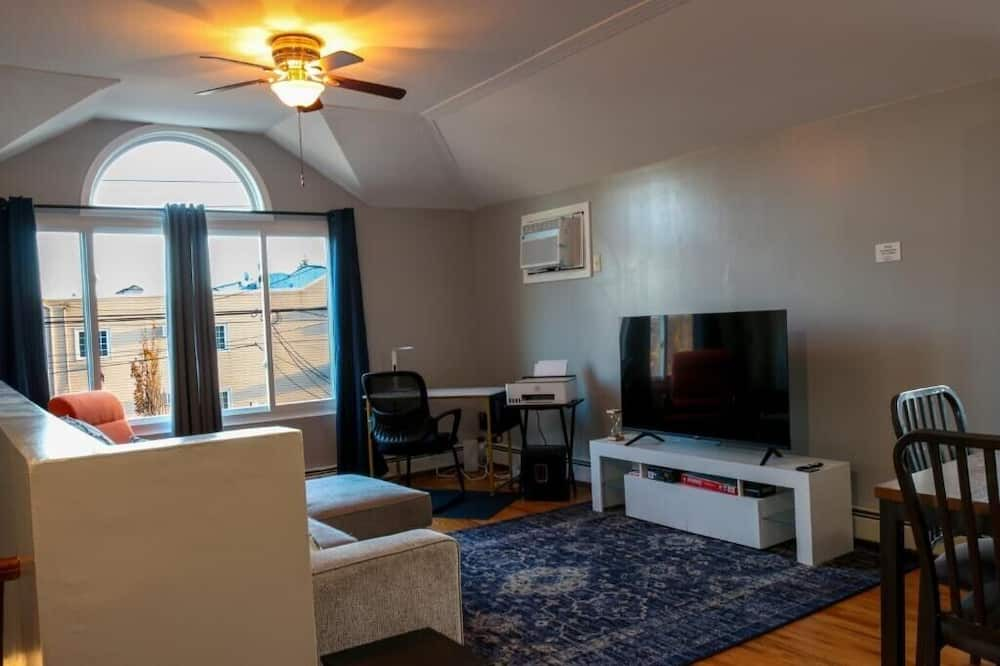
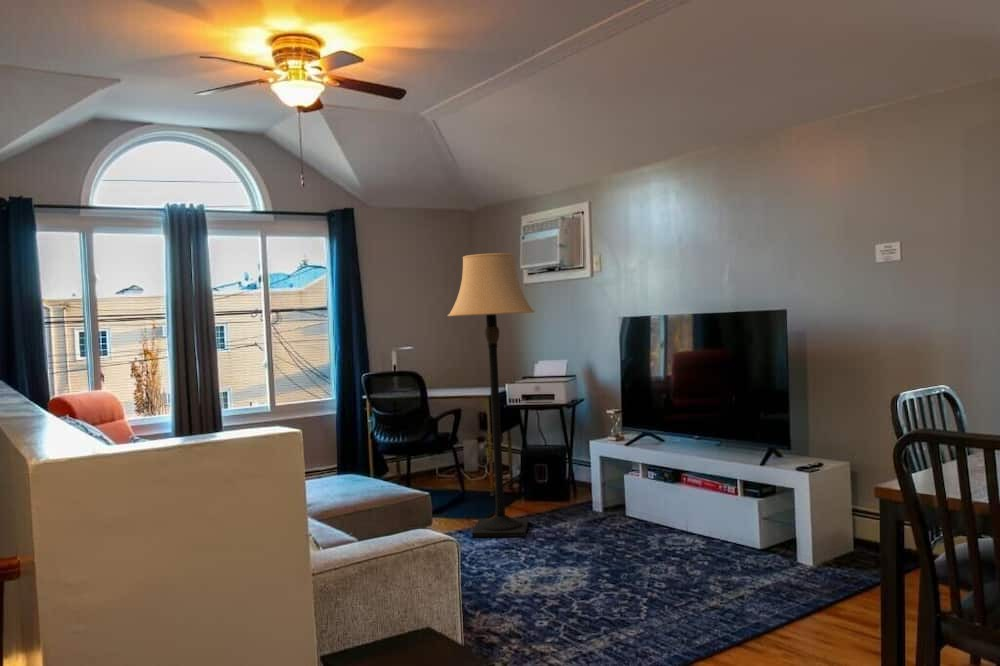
+ lamp (494, 393)
